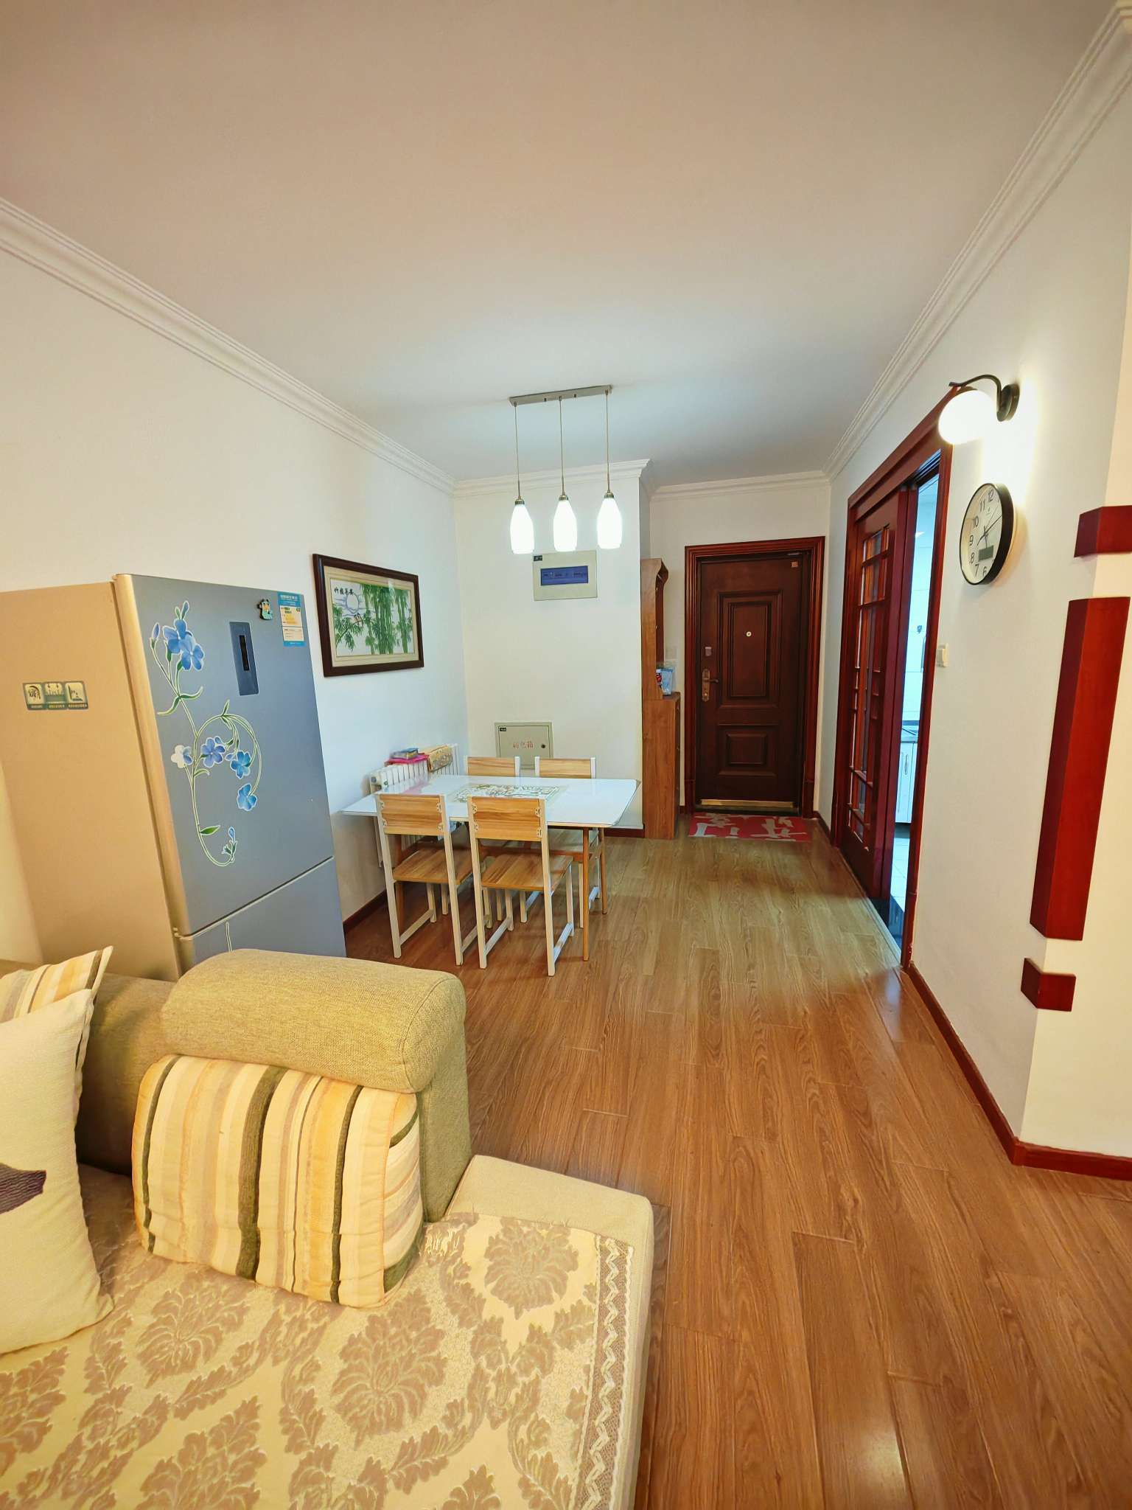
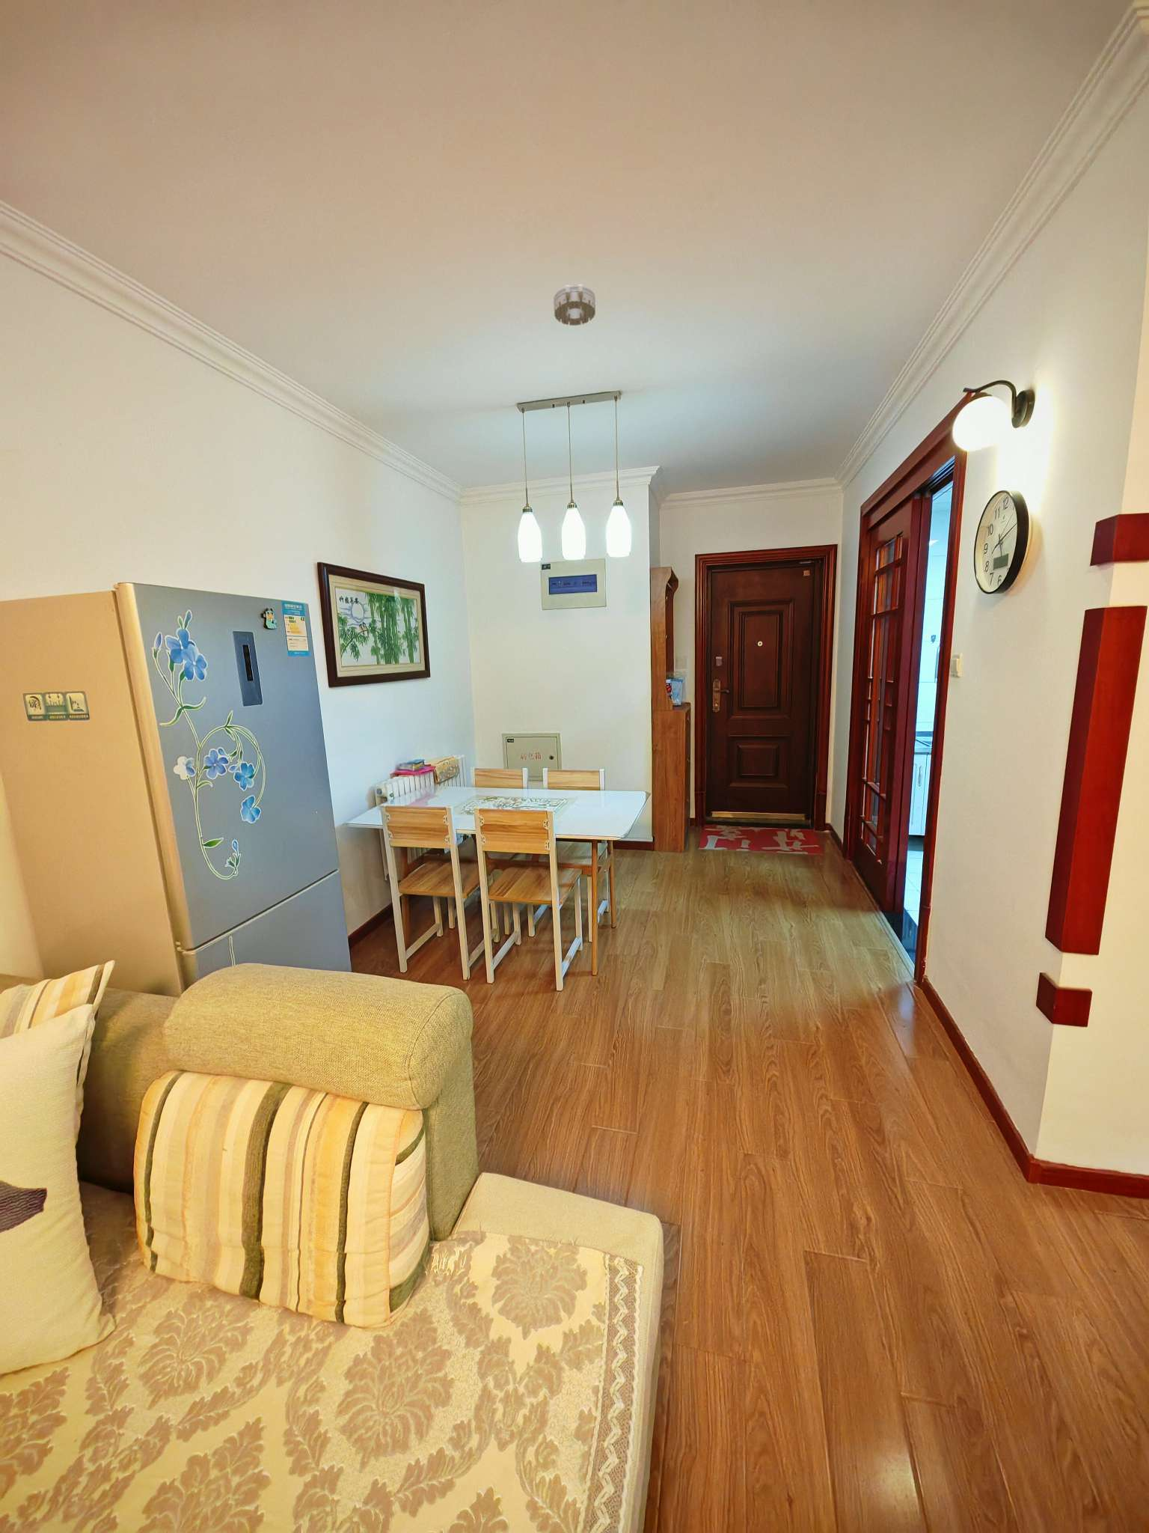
+ smoke detector (574, 304)
